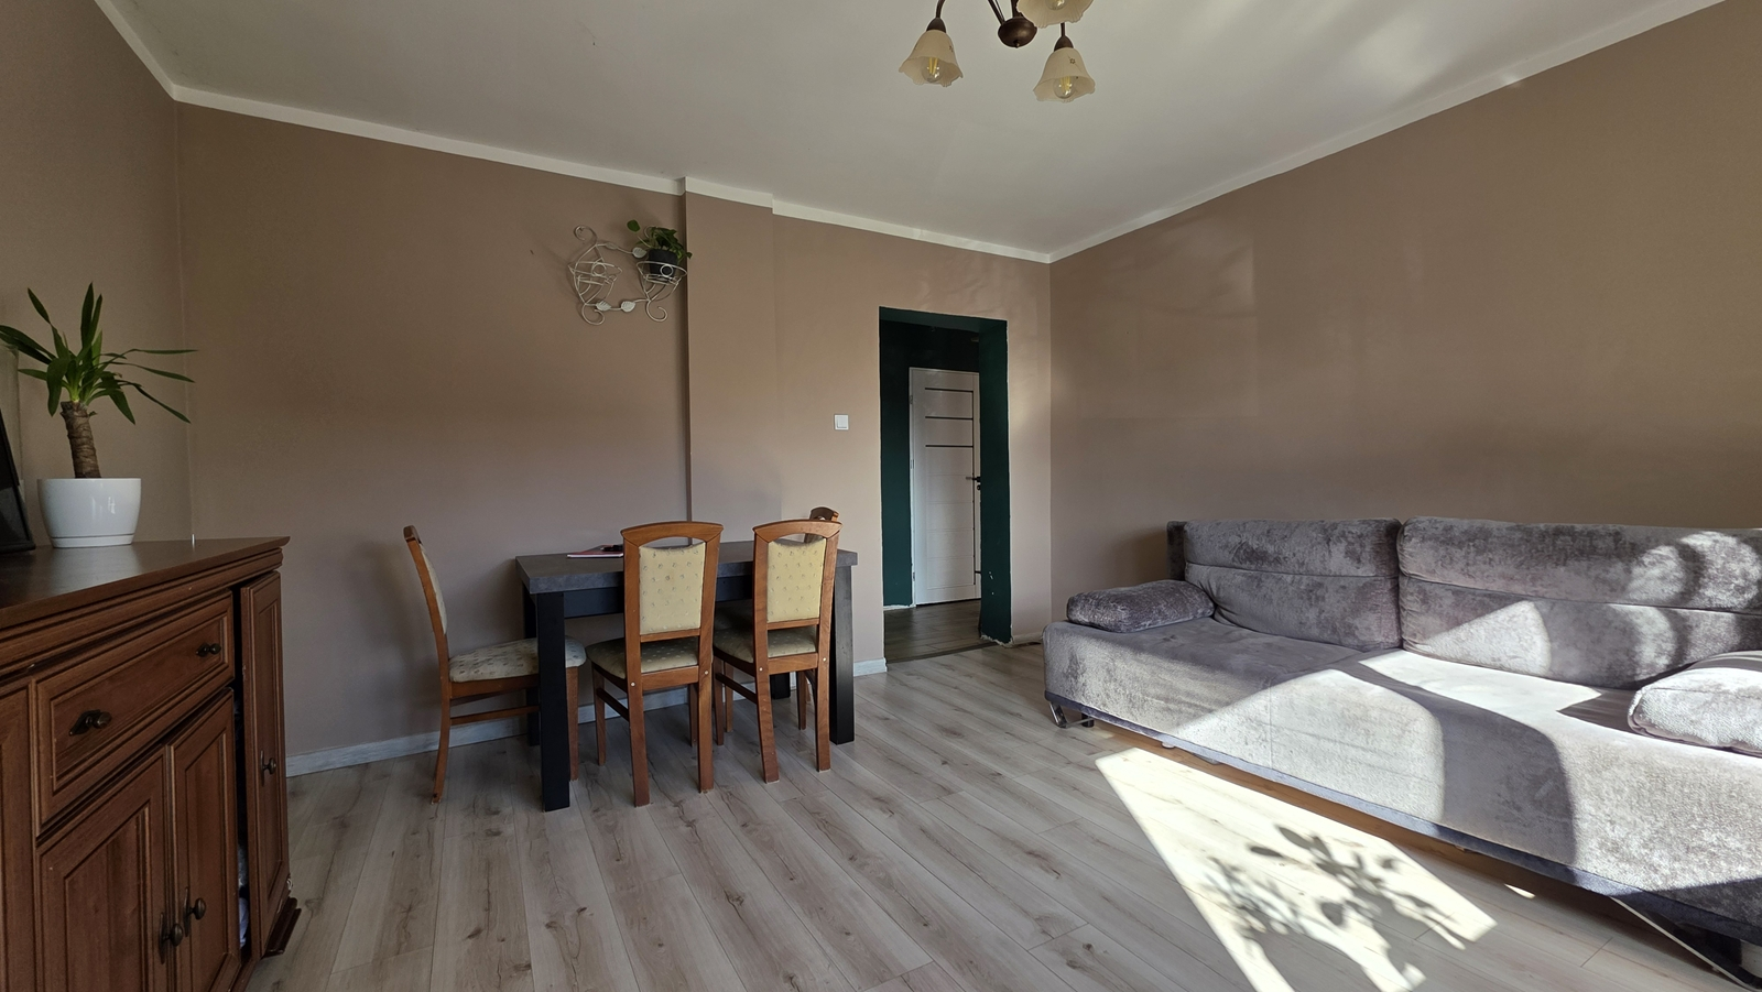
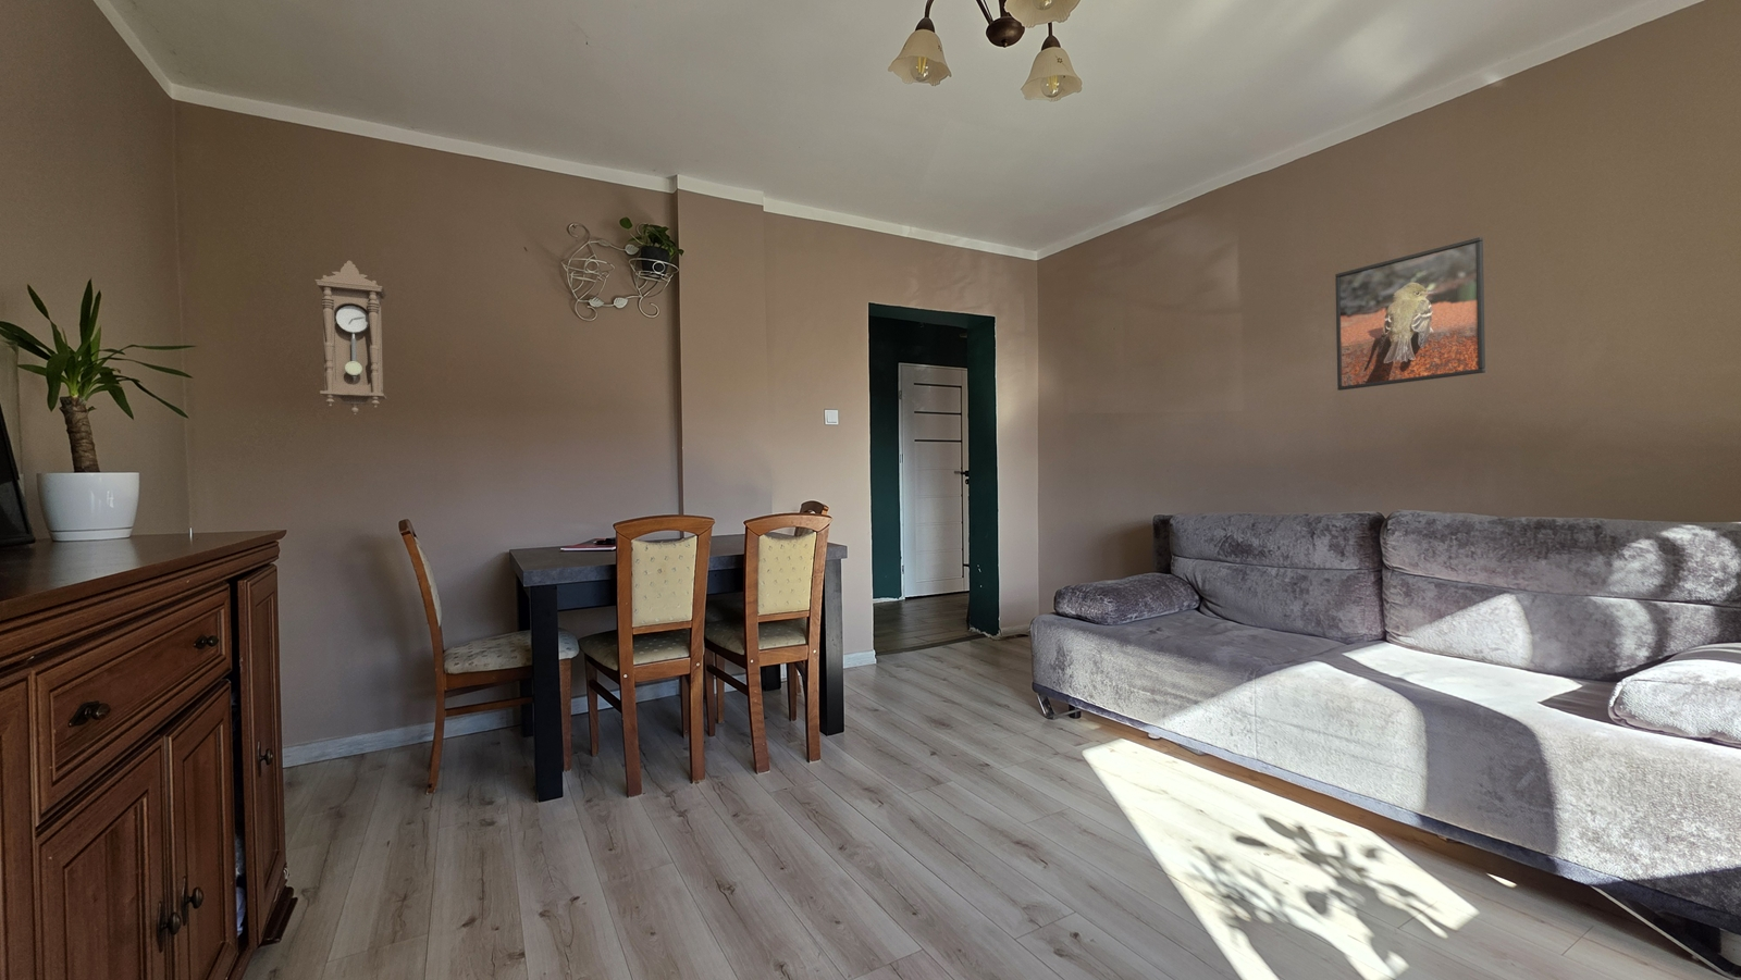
+ pendulum clock (353, 339)
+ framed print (1404, 319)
